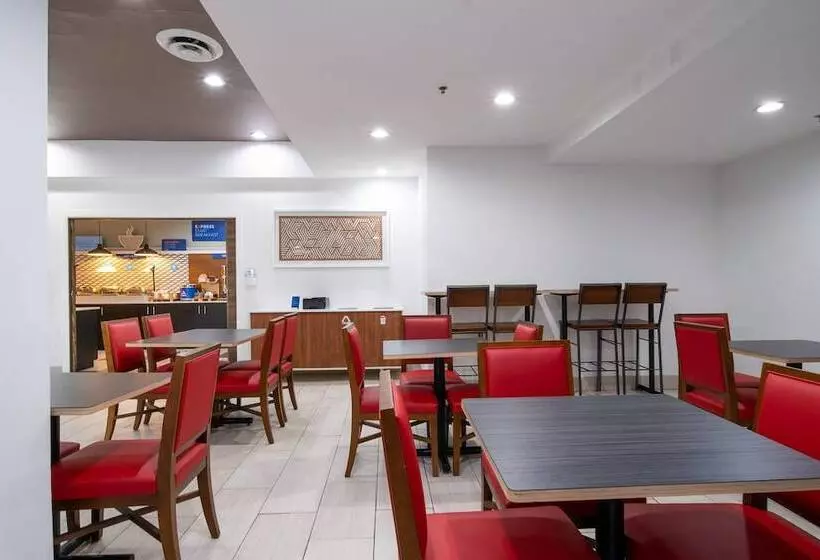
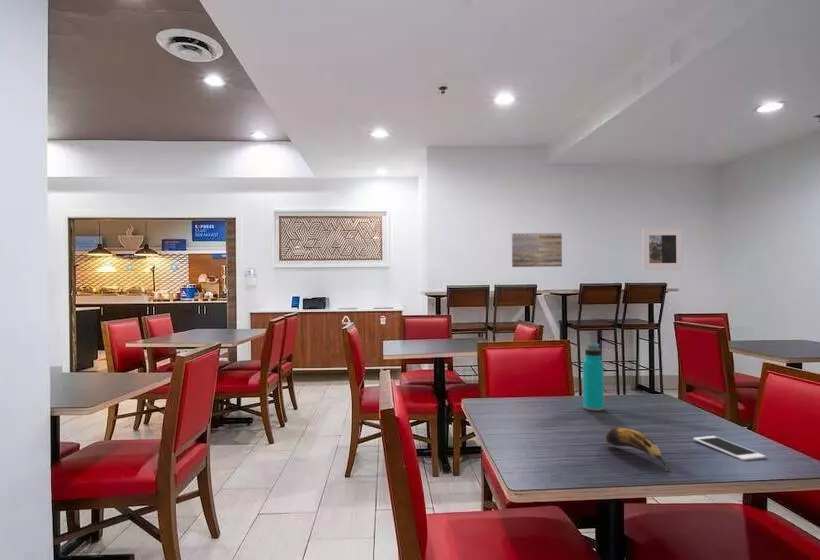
+ wall art (536, 250)
+ banana (636, 442)
+ cell phone (727, 447)
+ water bottle (593, 376)
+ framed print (662, 249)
